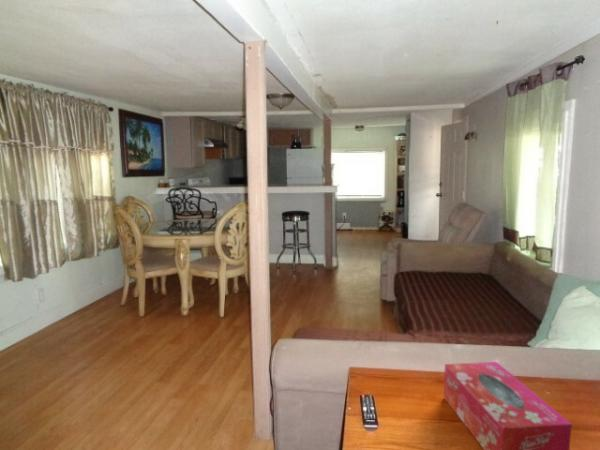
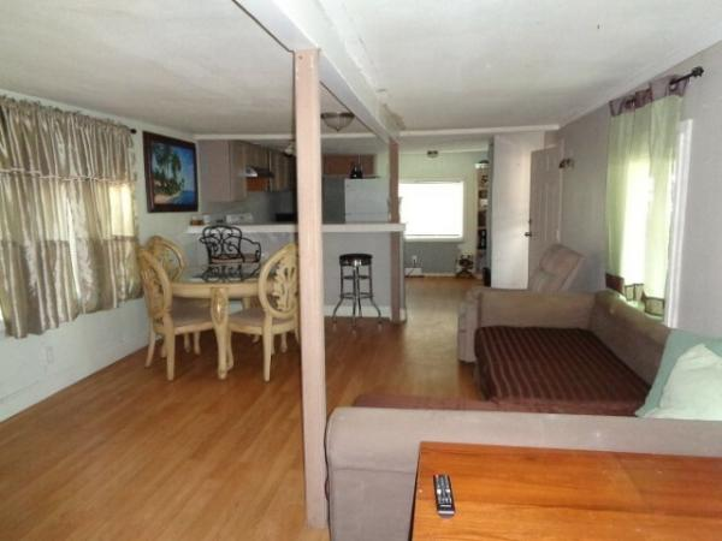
- tissue box (498, 408)
